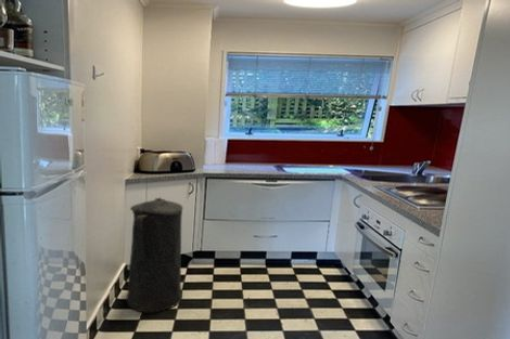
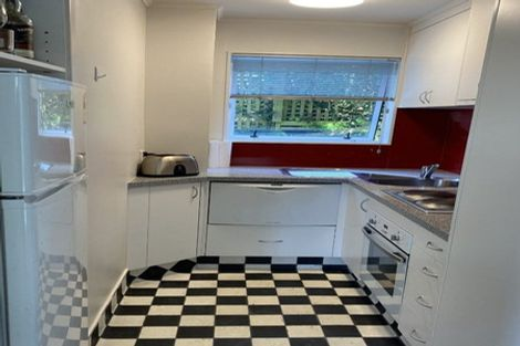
- trash can (156, 250)
